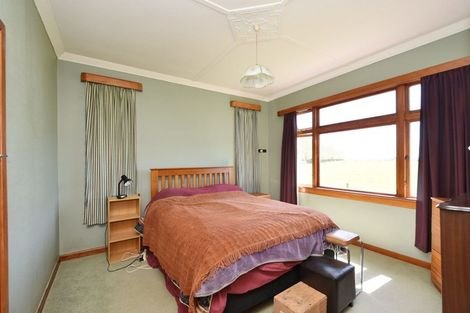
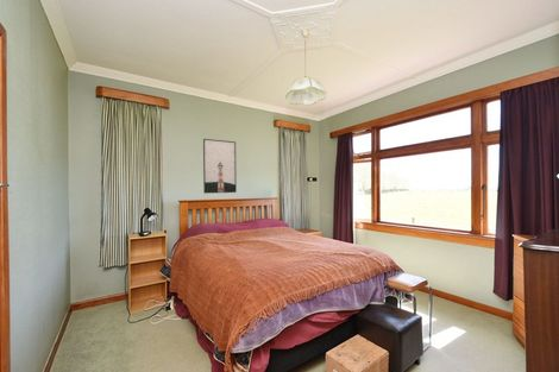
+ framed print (220, 166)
